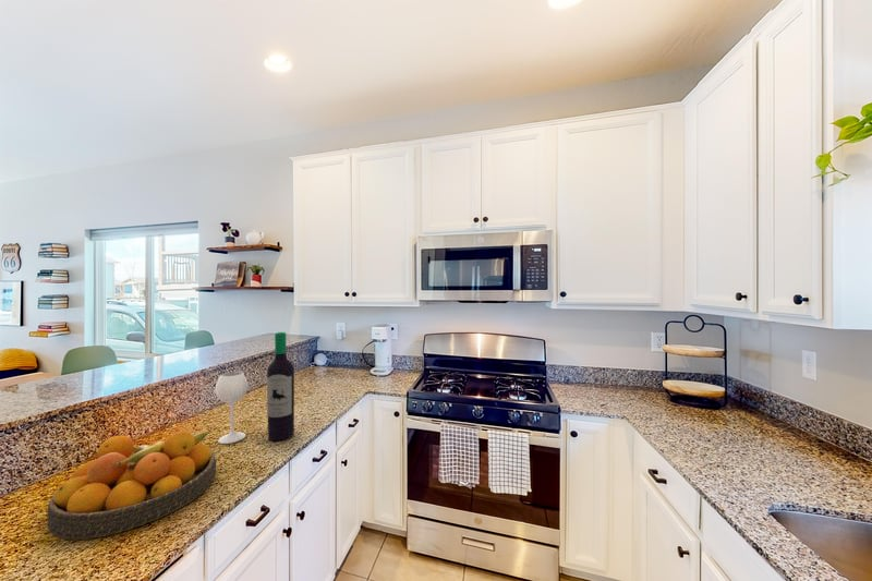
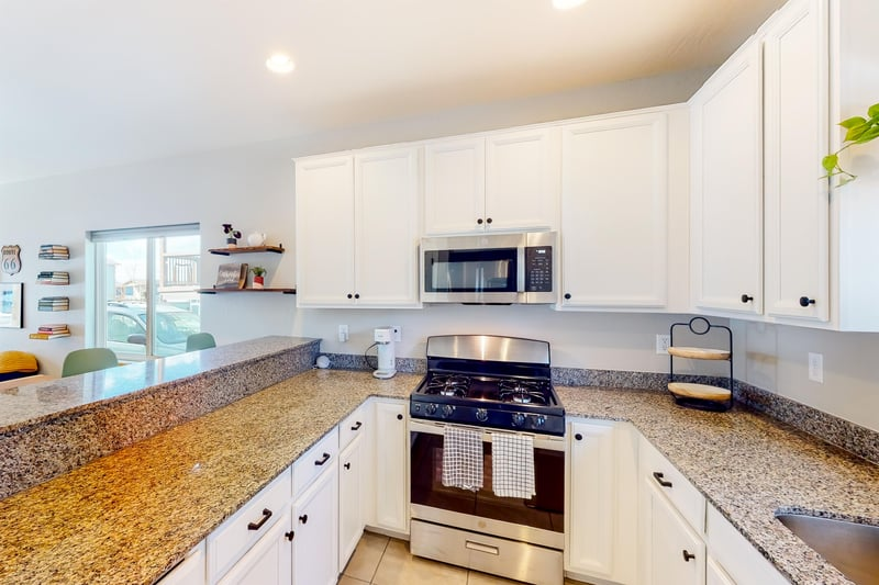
- fruit bowl (142, 467)
- wine bottle (247, 385)
